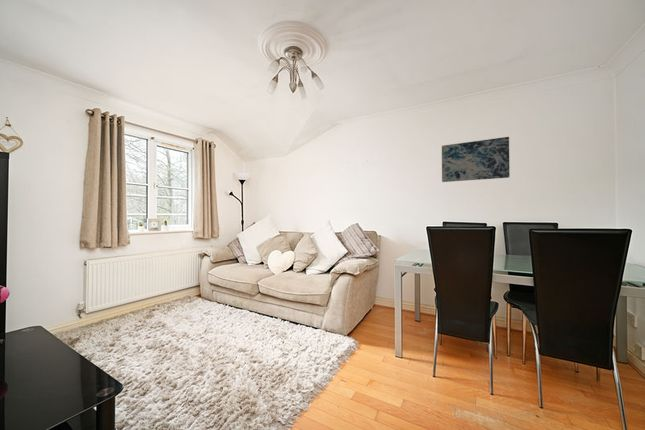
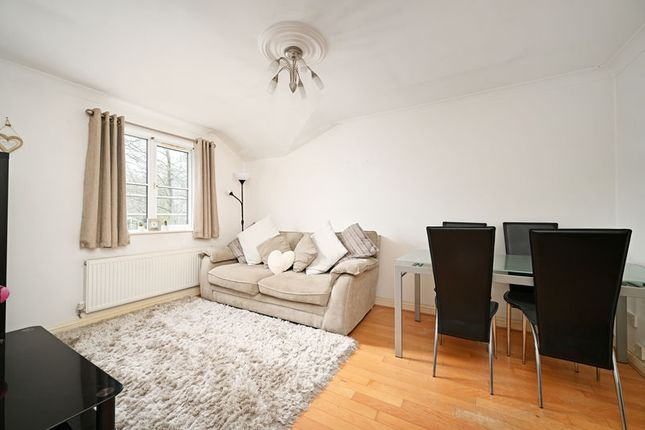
- wall art (473, 160)
